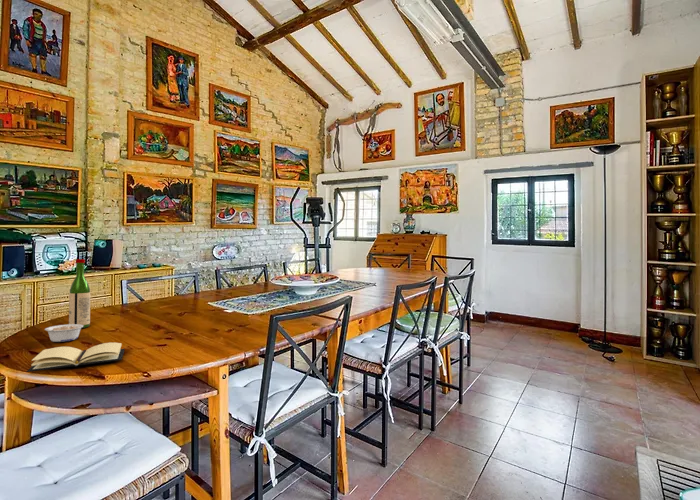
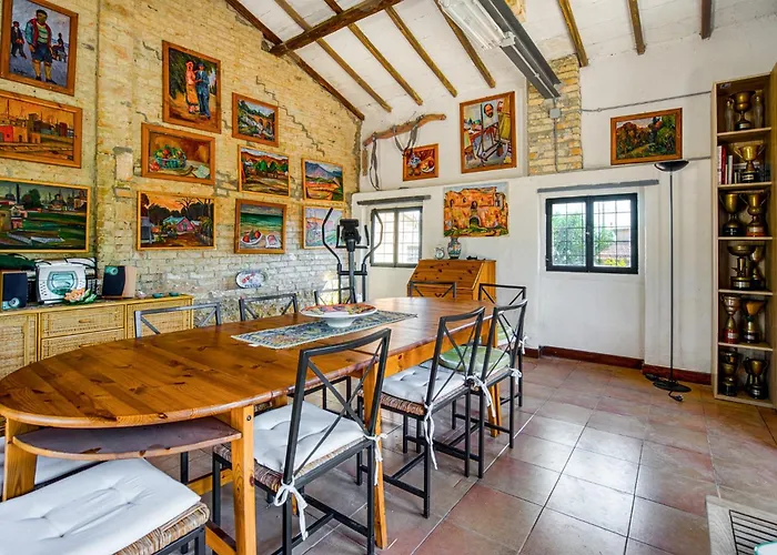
- book (80, 355)
- legume (64, 332)
- wine bottle (79, 293)
